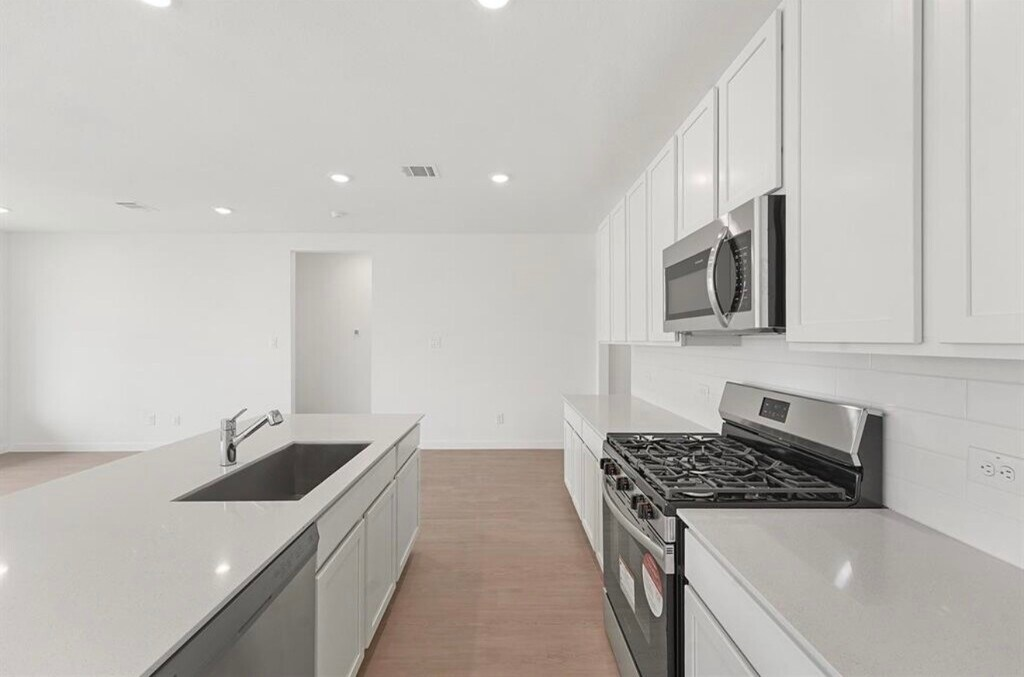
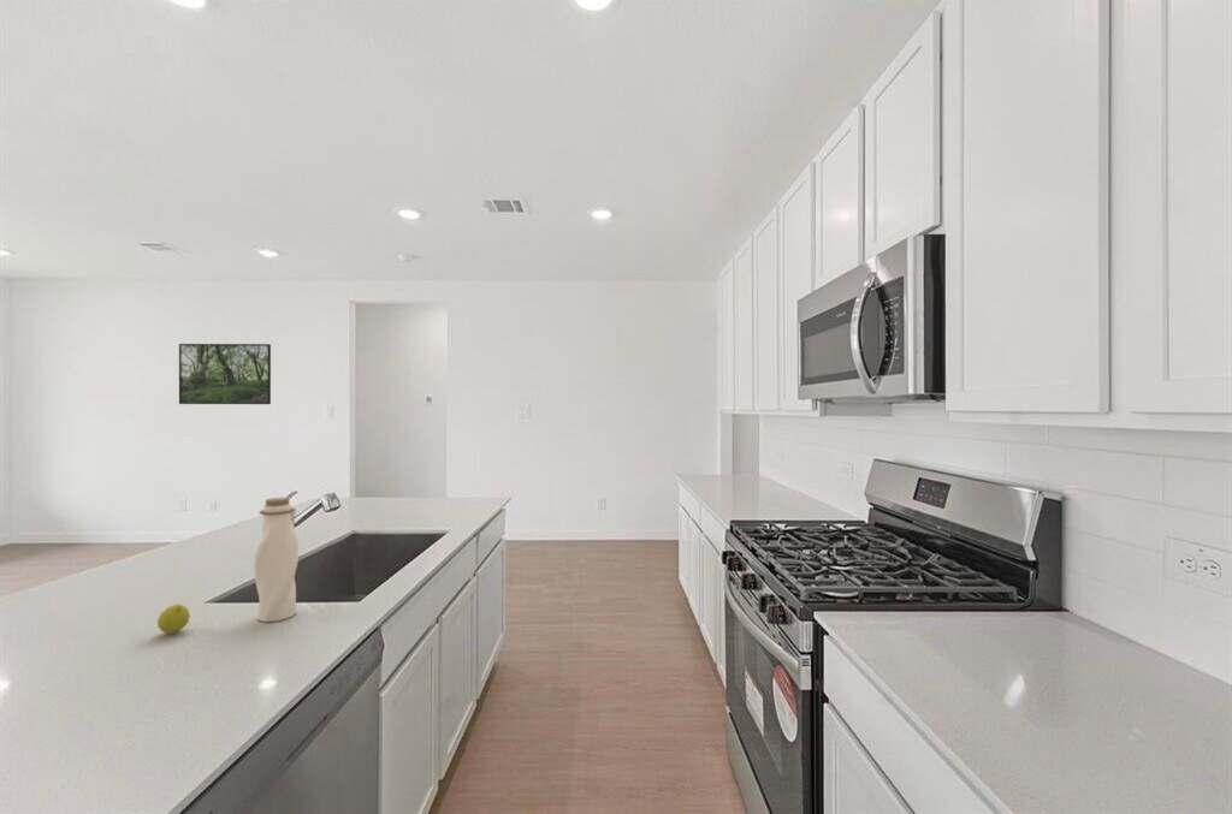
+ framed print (224, 374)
+ water bottle (277, 557)
+ fruit (173, 618)
